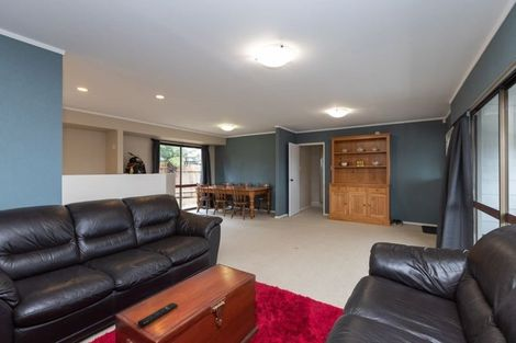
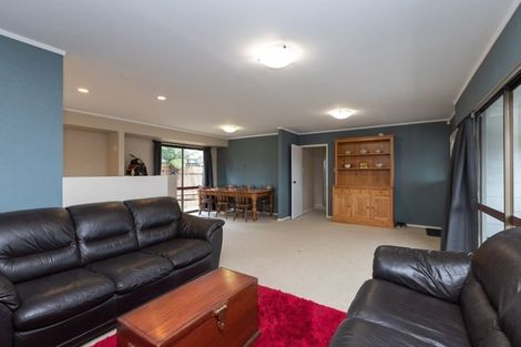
- remote control (158, 313)
